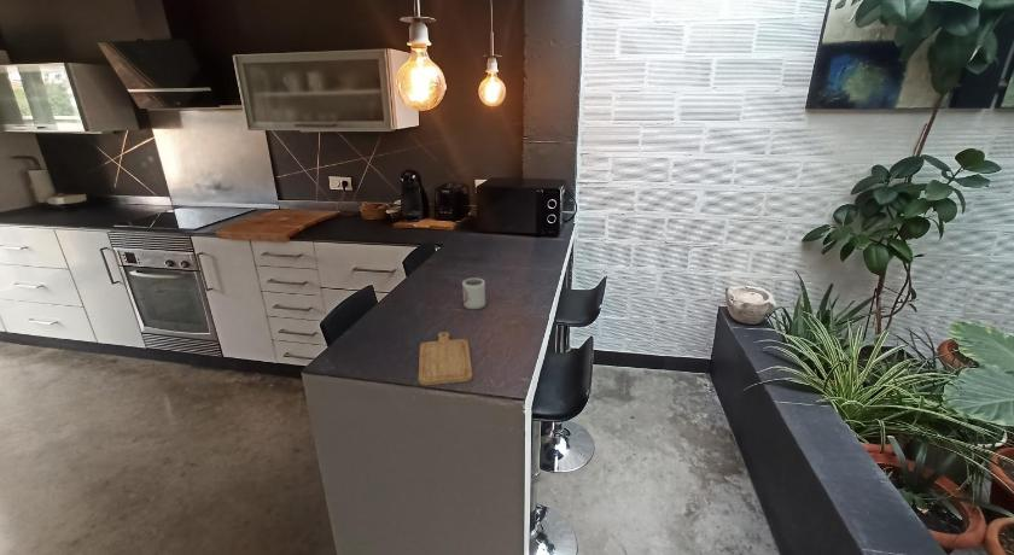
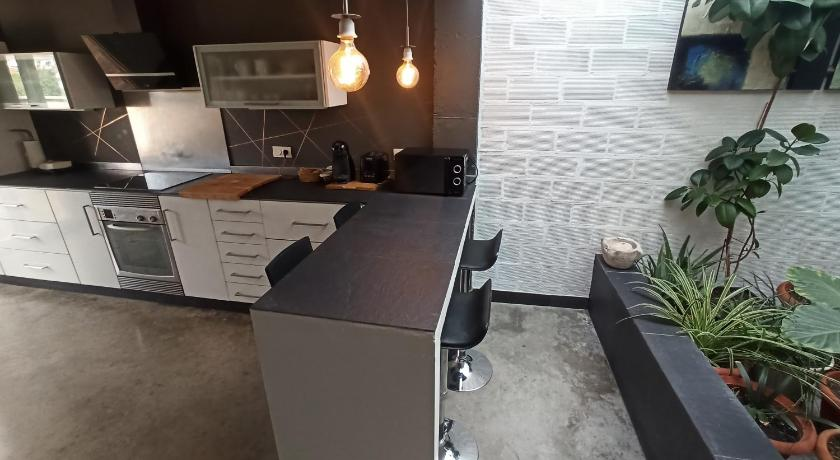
- cup (473, 292)
- chopping board (444, 355)
